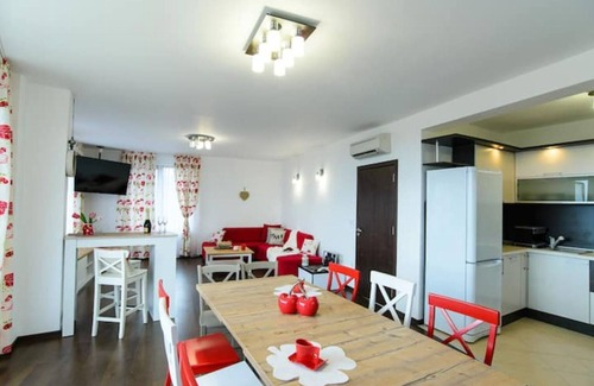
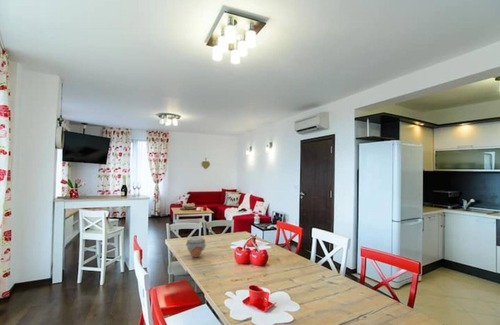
+ jar (195, 247)
